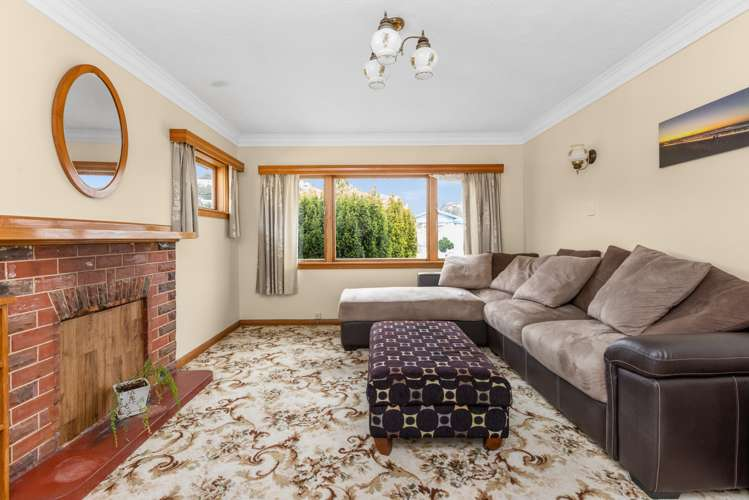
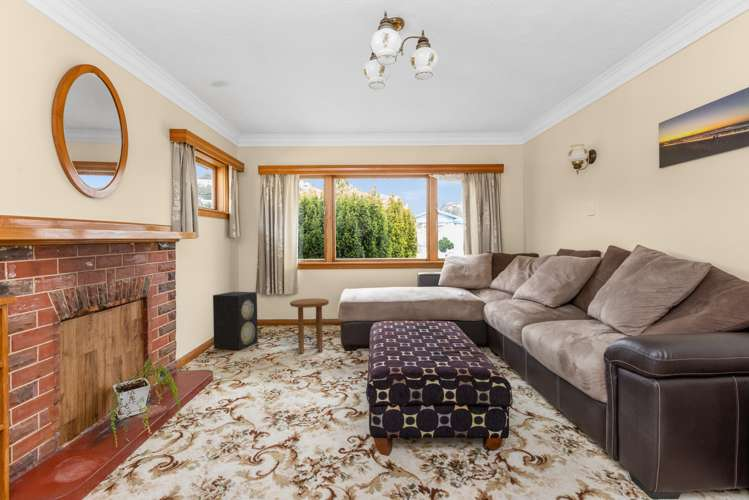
+ side table (316, 325)
+ speaker (236, 319)
